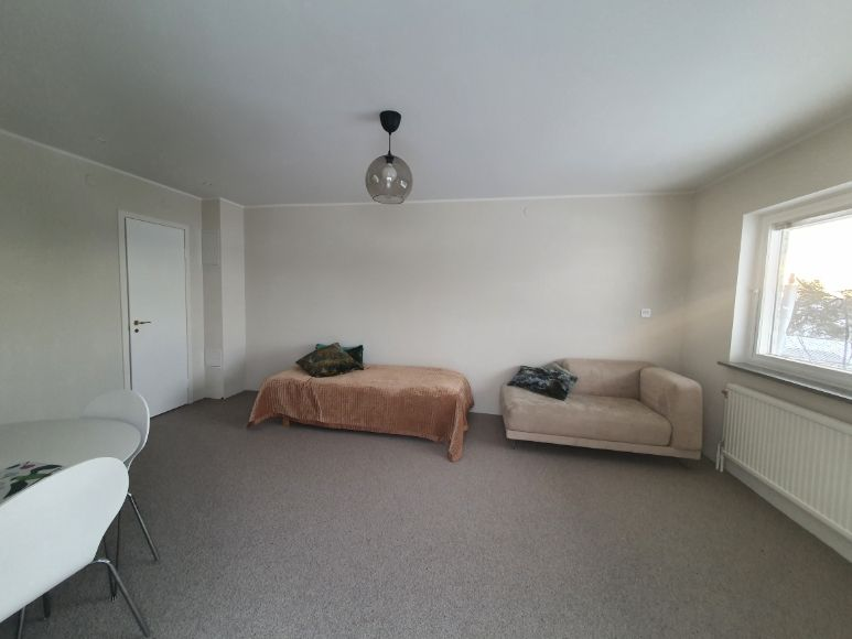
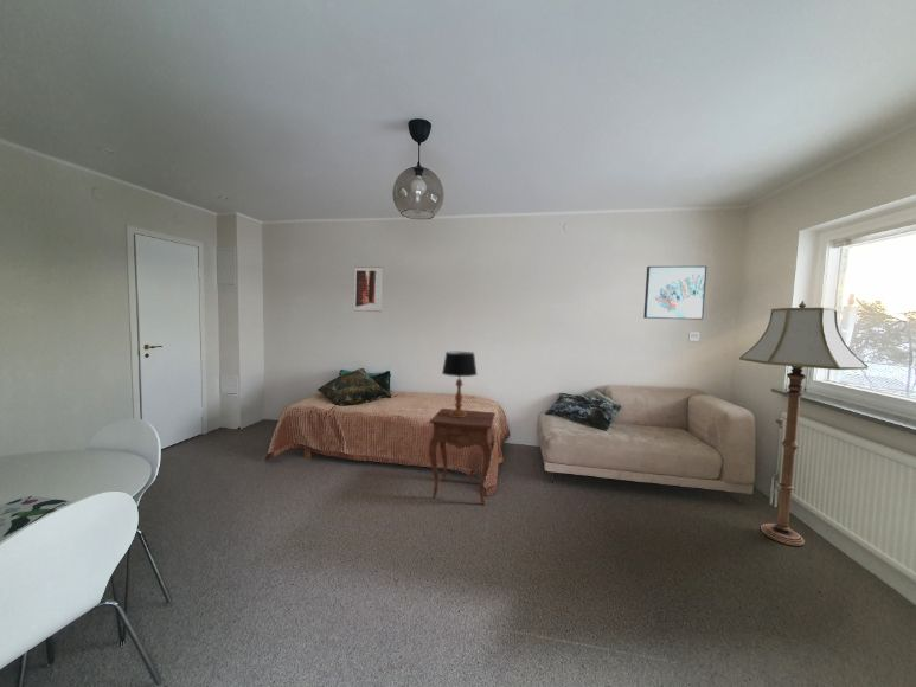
+ table lamp (459, 384)
+ wall art (367, 289)
+ side table (460, 448)
+ floor lamp (792, 420)
+ wall art (674, 293)
